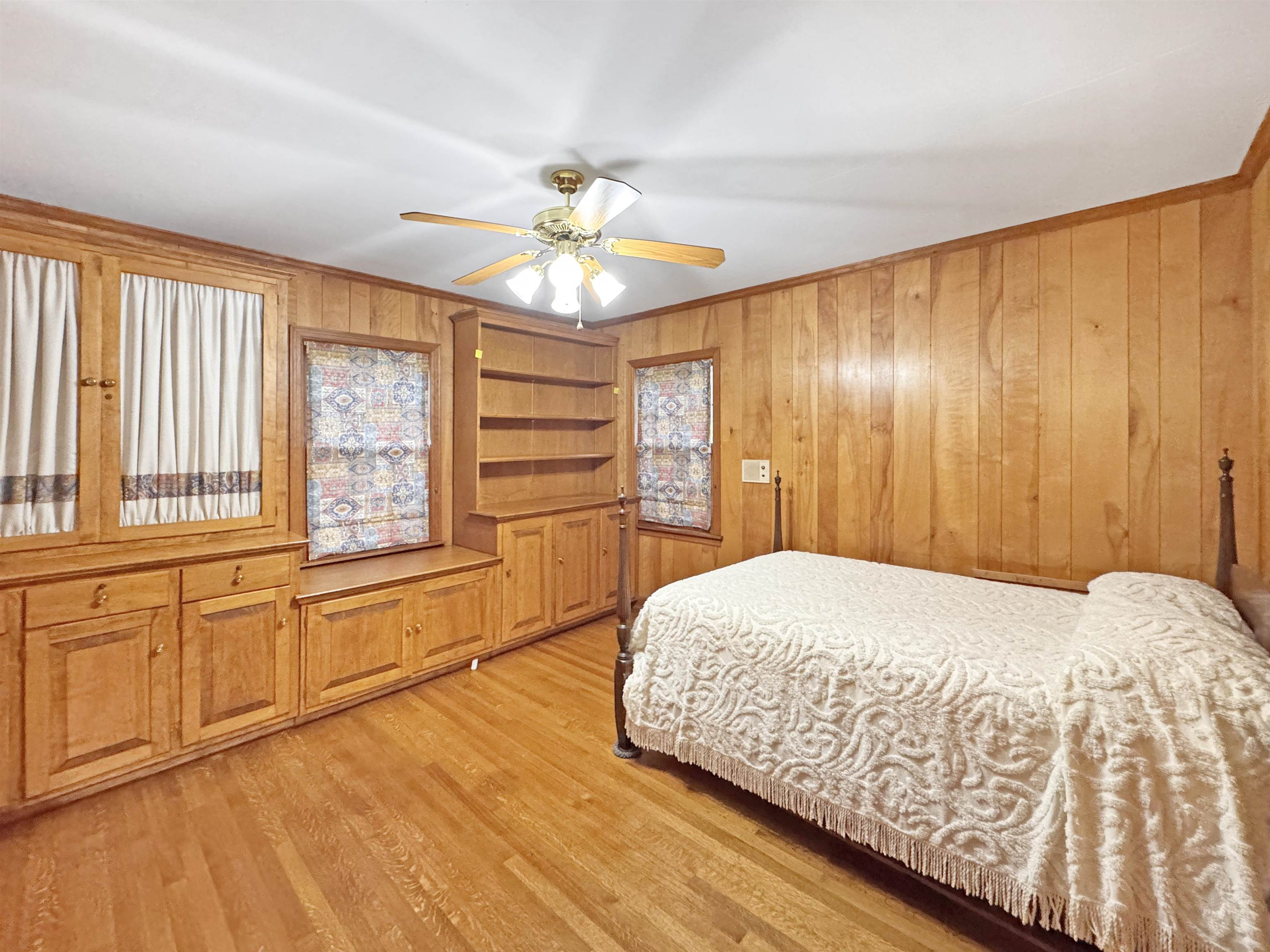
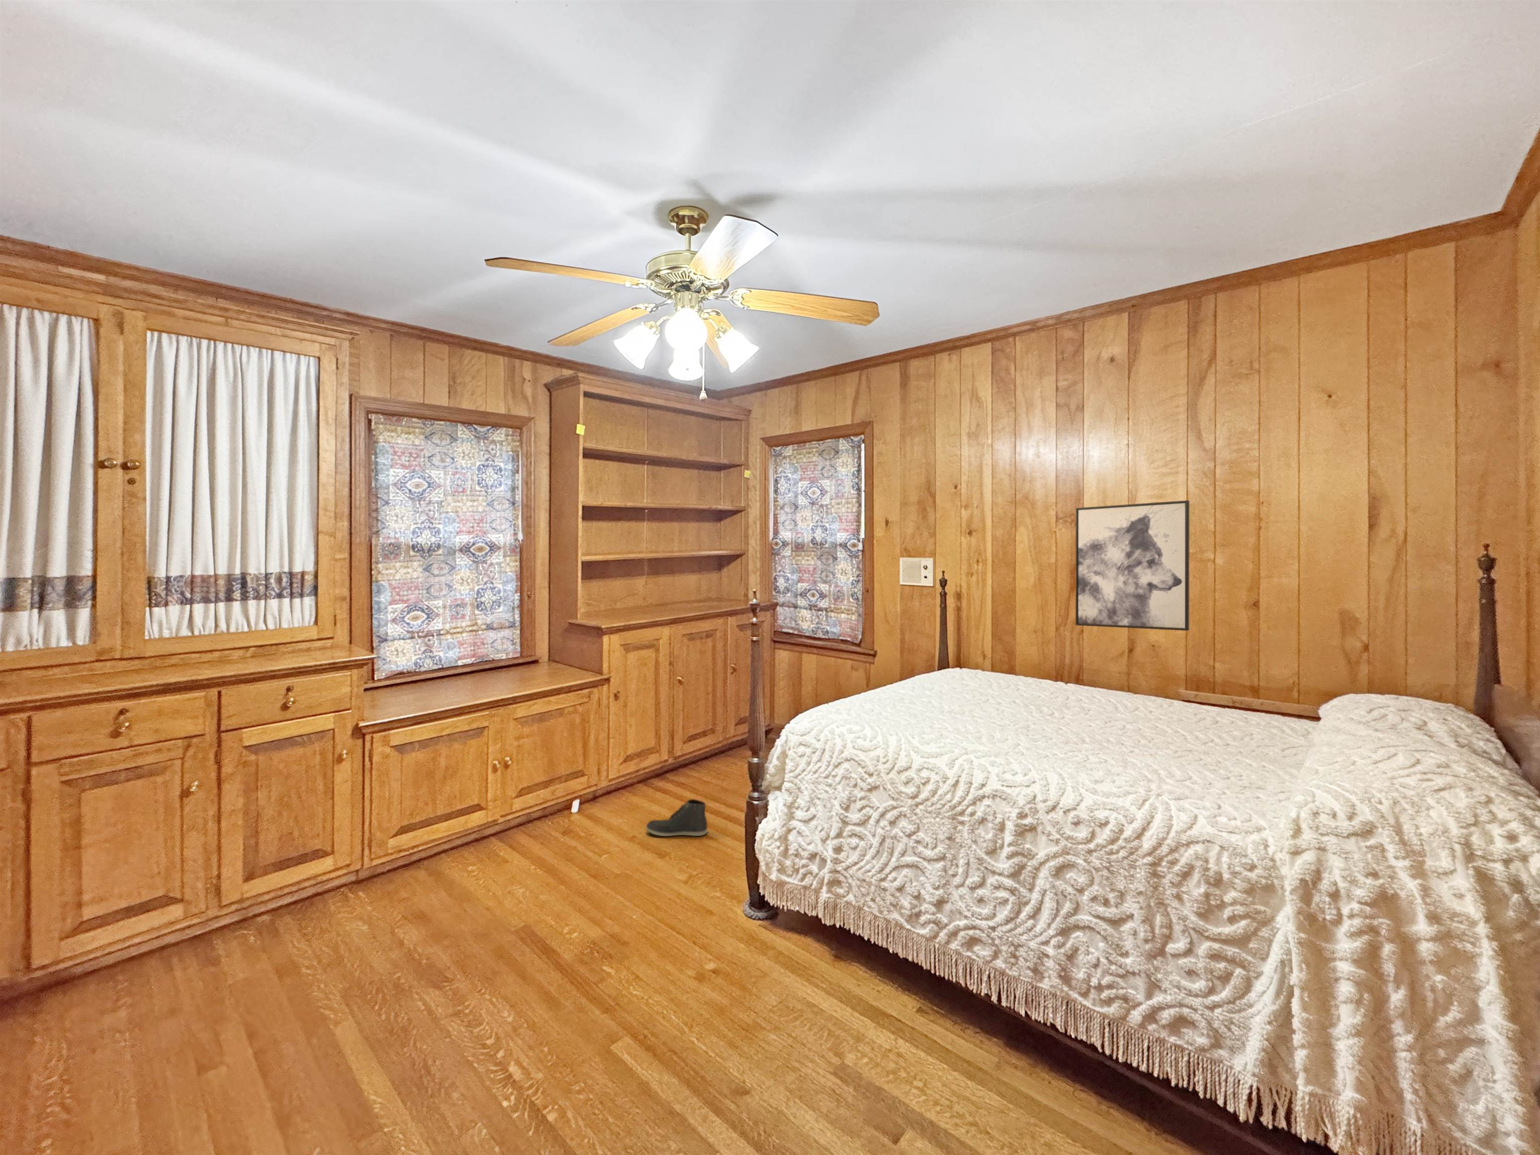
+ wall art (1129, 565)
+ sneaker (677, 815)
